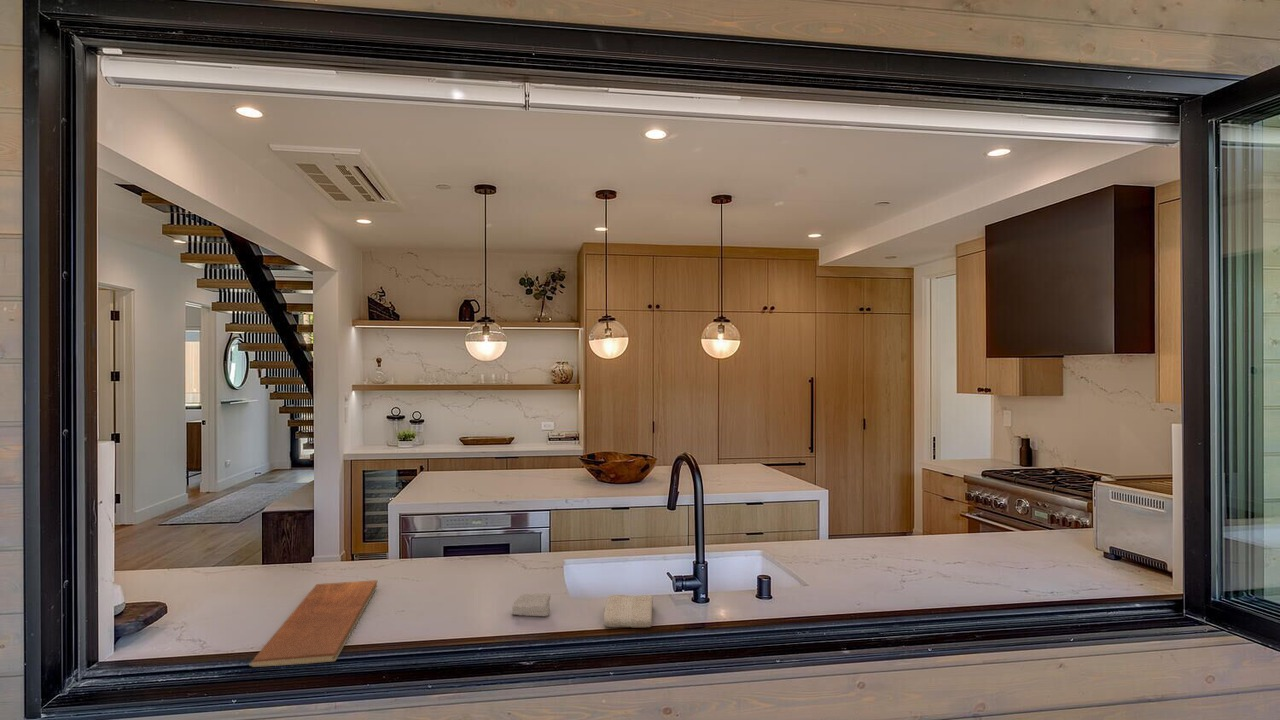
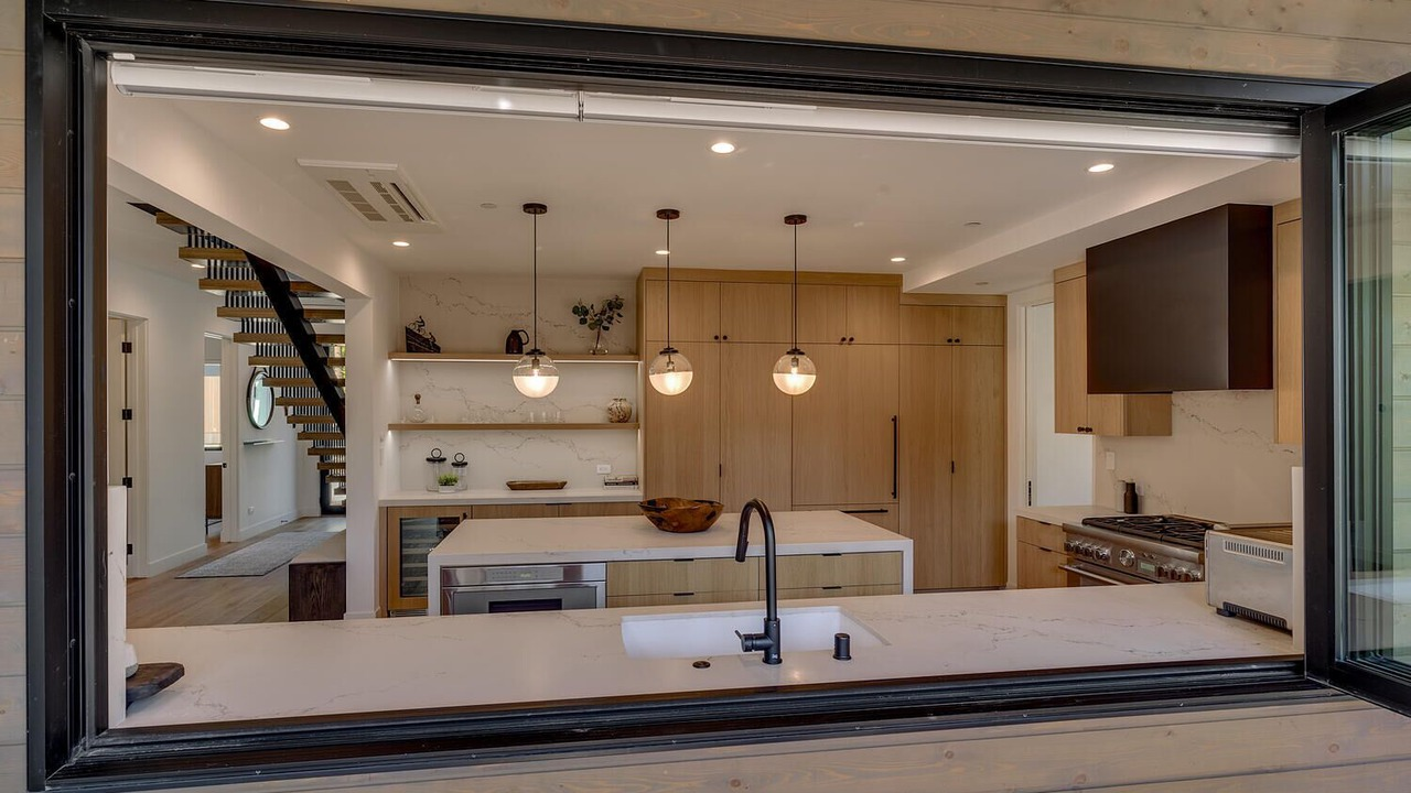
- chopping board (323, 617)
- washcloth (629, 609)
- soap bar (531, 604)
